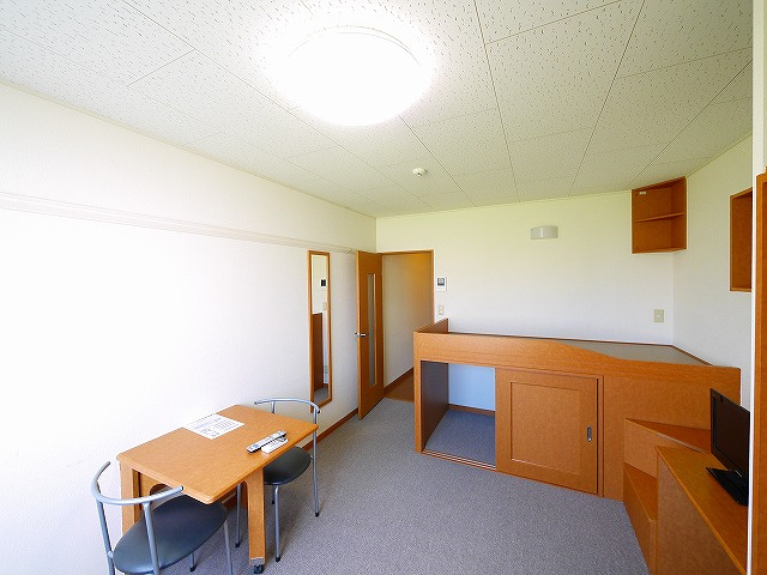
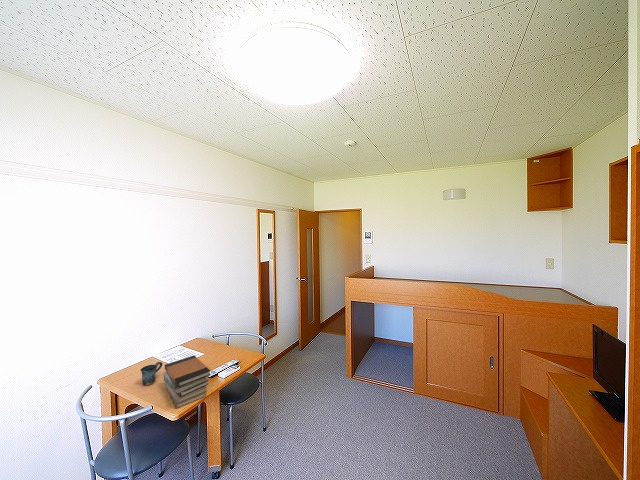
+ mug (152, 373)
+ book stack (186, 379)
